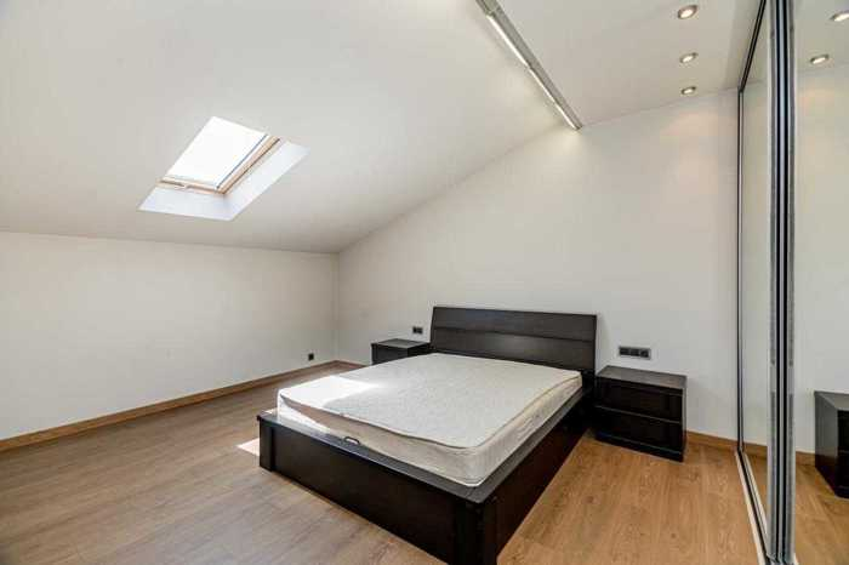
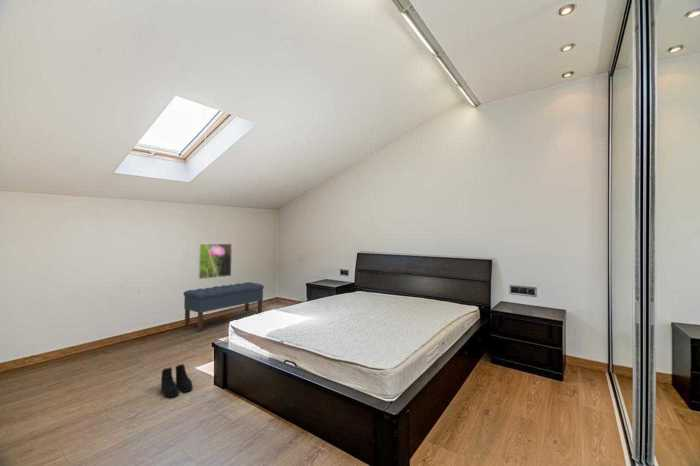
+ bench (226, 303)
+ boots (176, 378)
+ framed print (215, 260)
